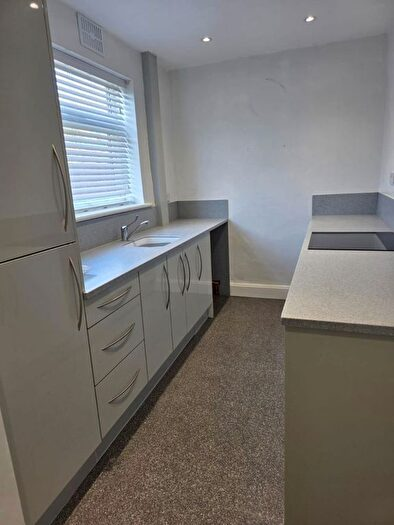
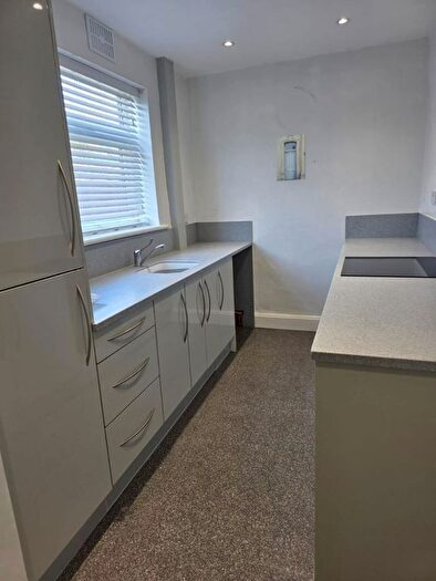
+ wall art (290, 158)
